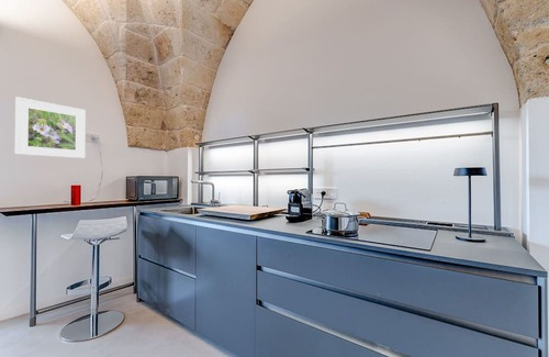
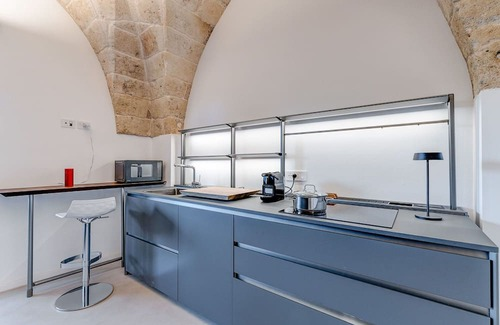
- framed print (53, 130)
